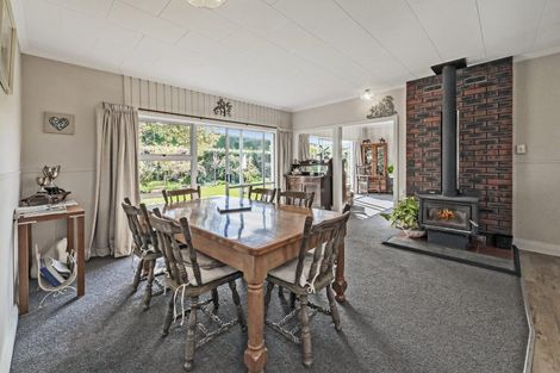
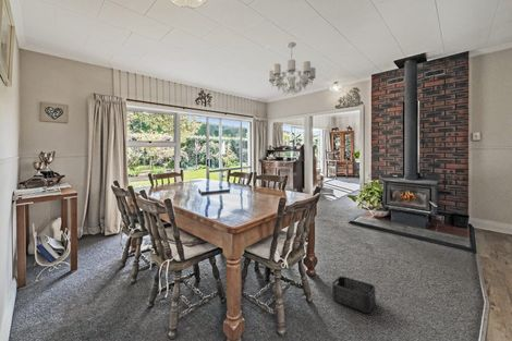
+ storage bin (353, 292)
+ chandelier (291, 69)
